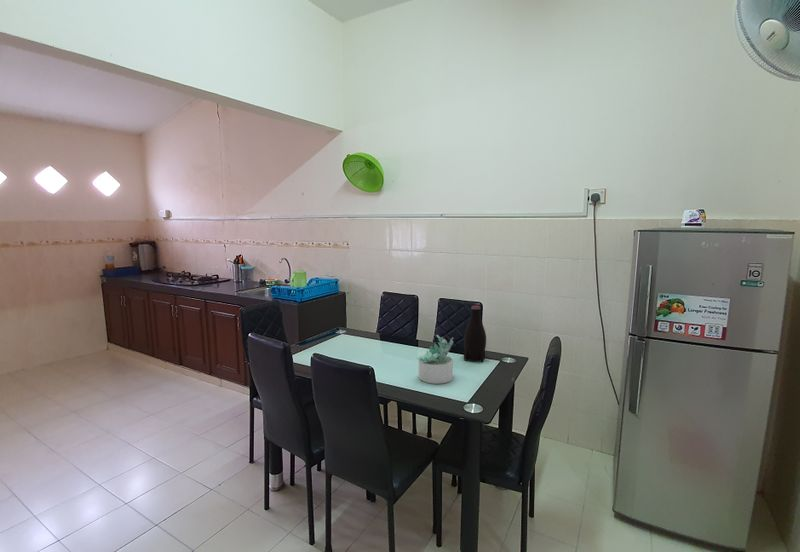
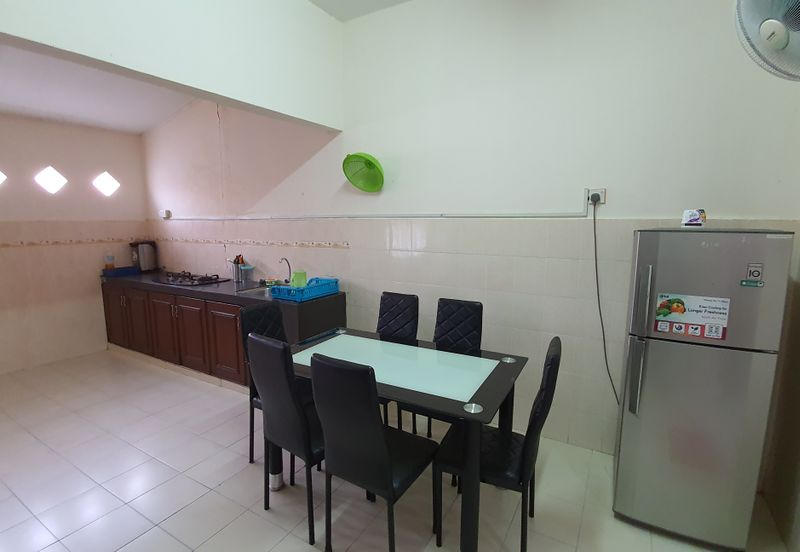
- succulent plant (434, 356)
- bottle (475, 332)
